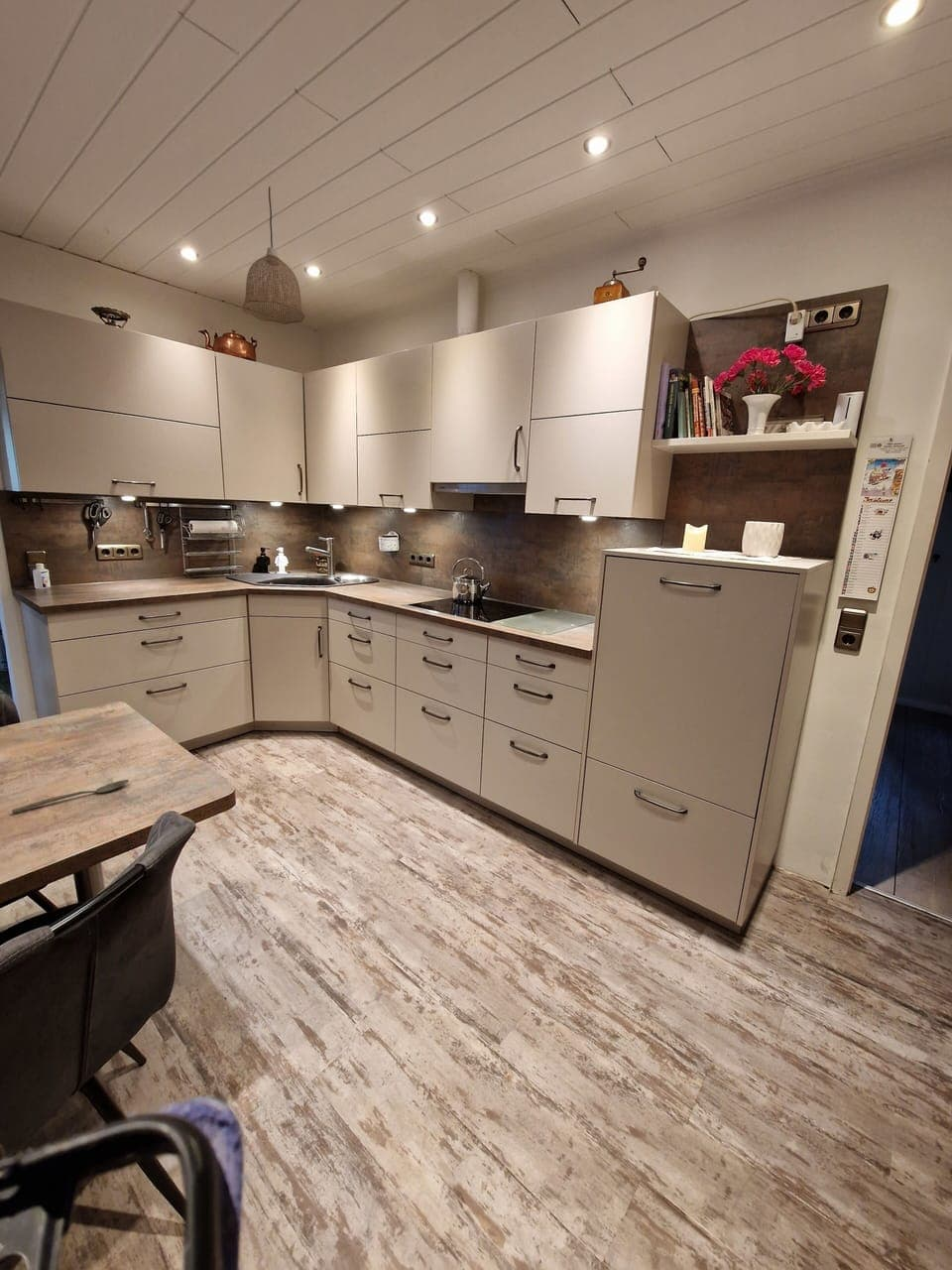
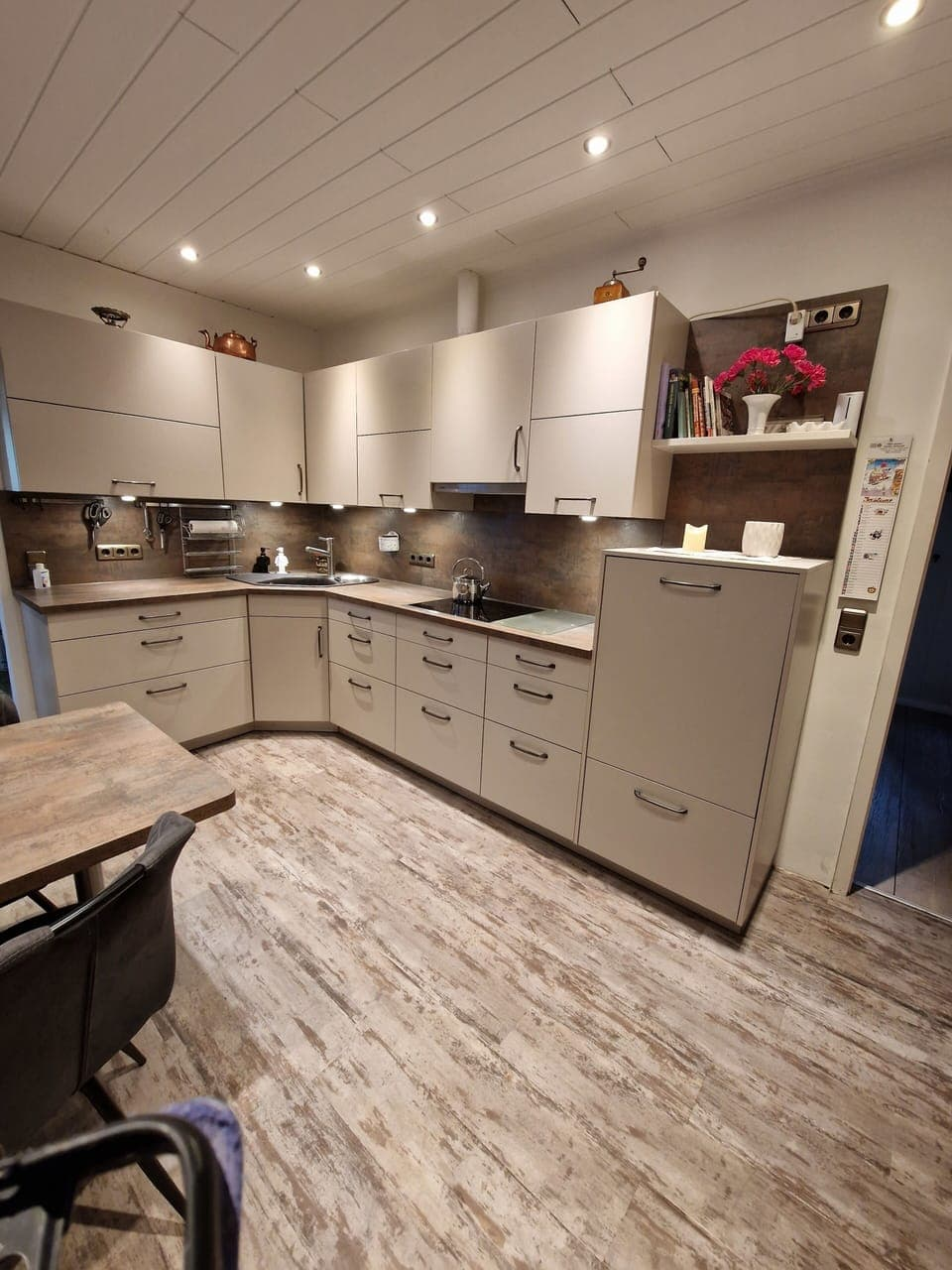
- spoon (72, 795)
- pendant lamp (272, 251)
